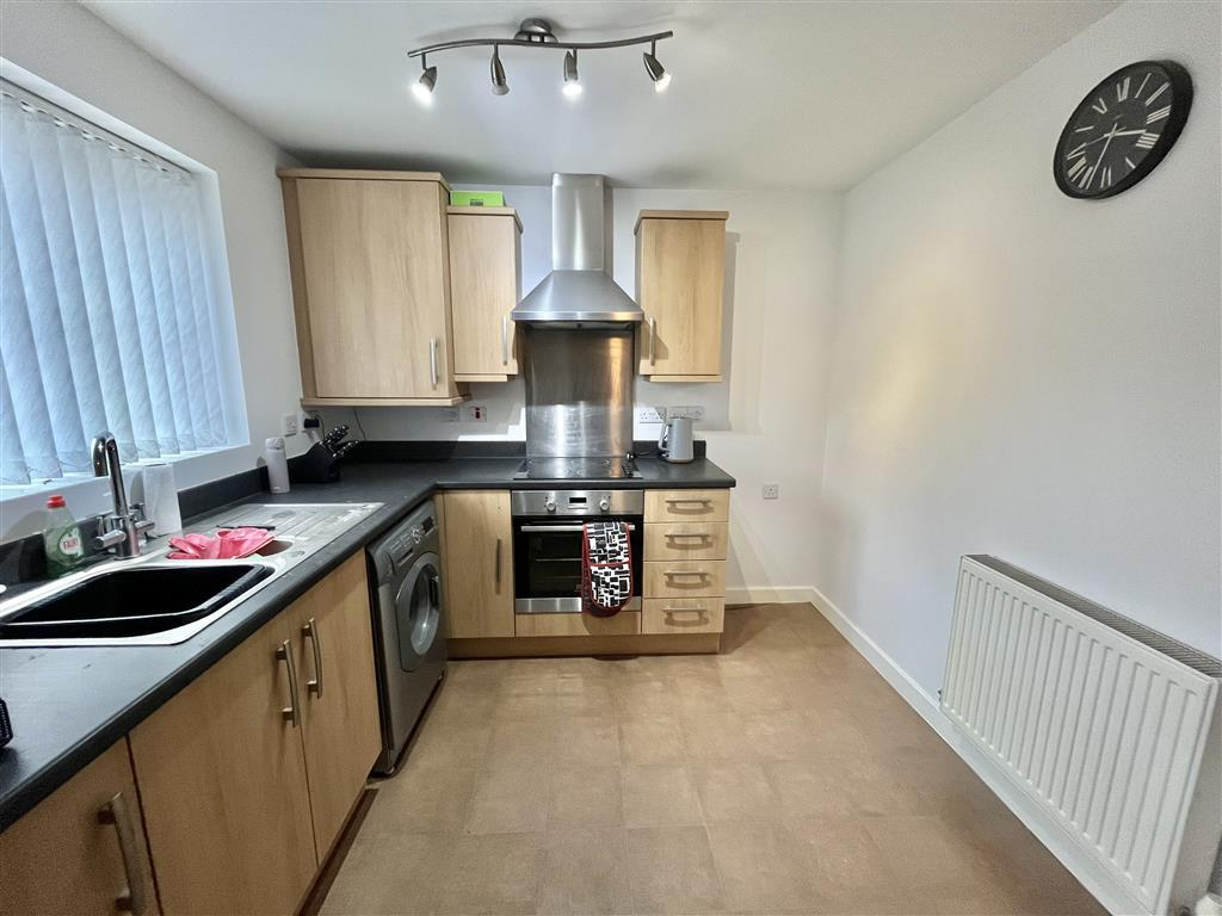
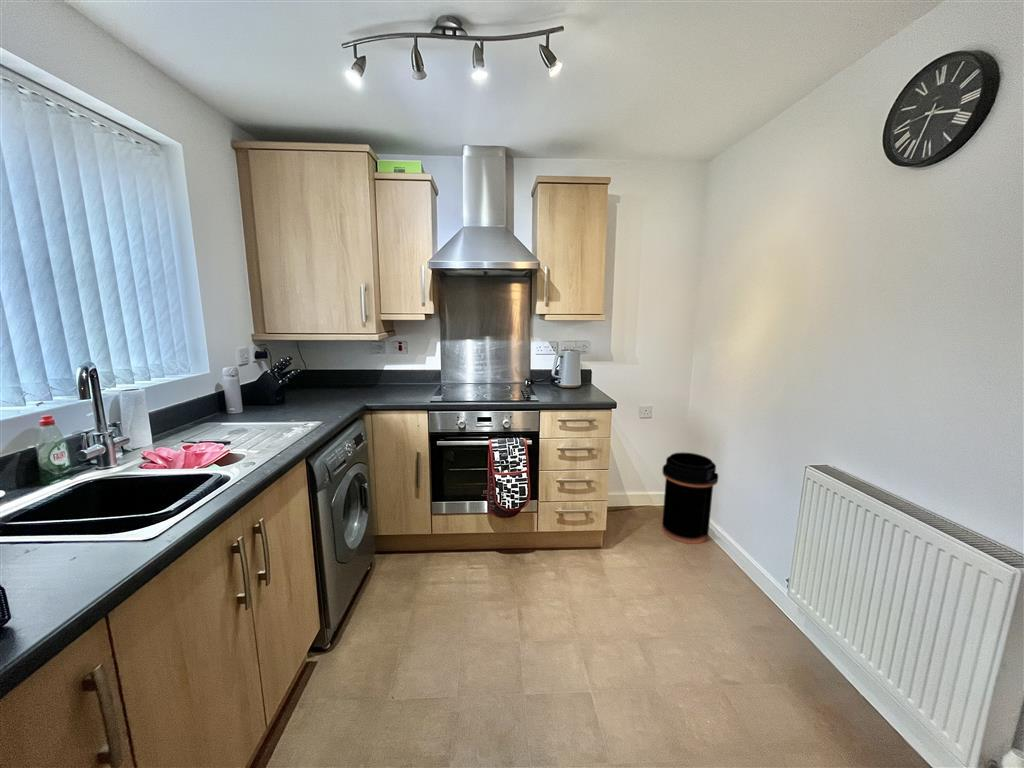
+ trash can (687, 495)
